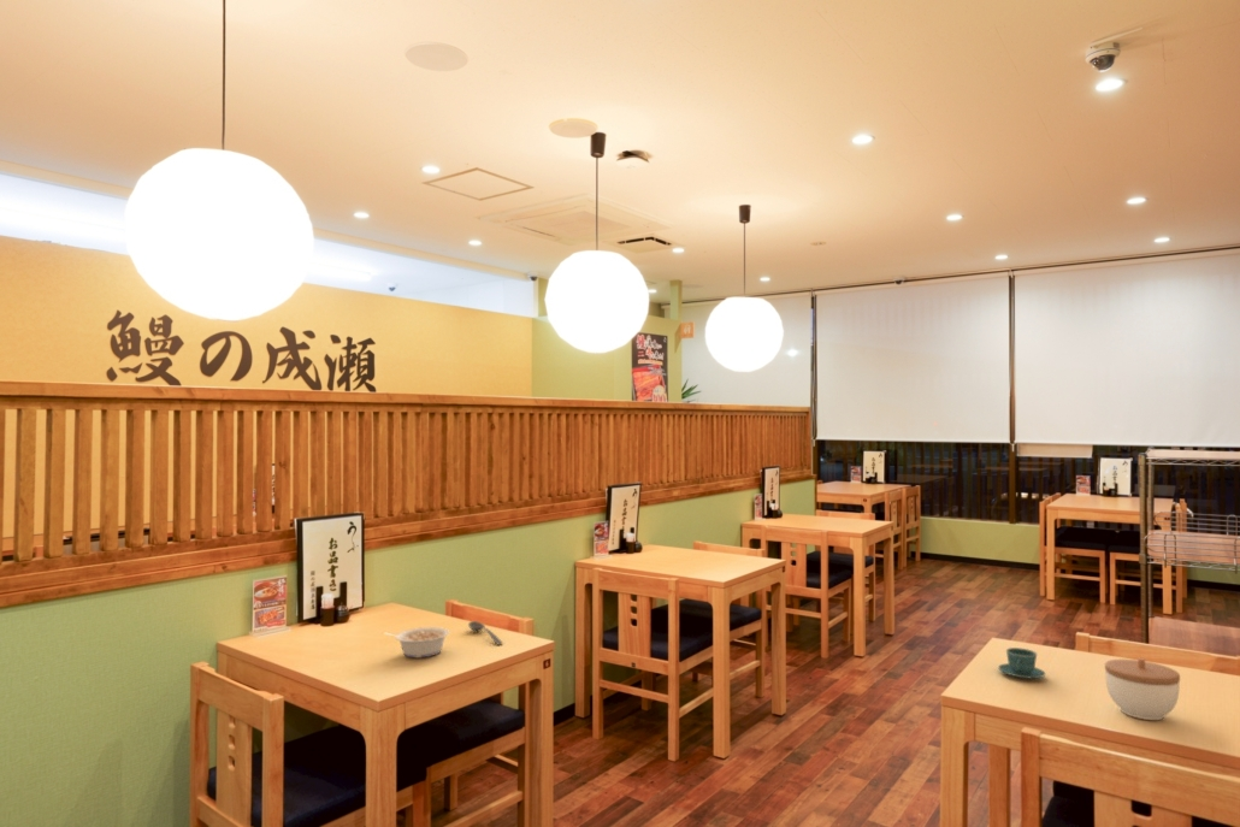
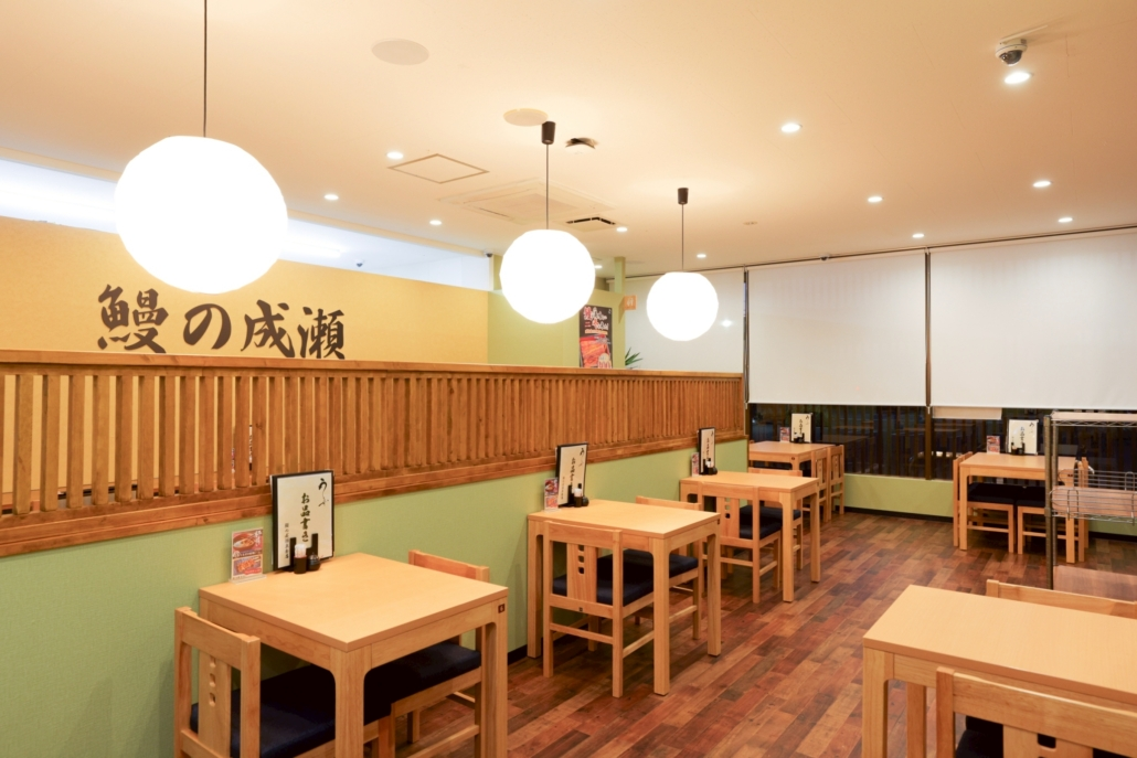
- soupspoon (486, 631)
- legume (420, 642)
- decorative box (1141, 686)
- teacup (1021, 663)
